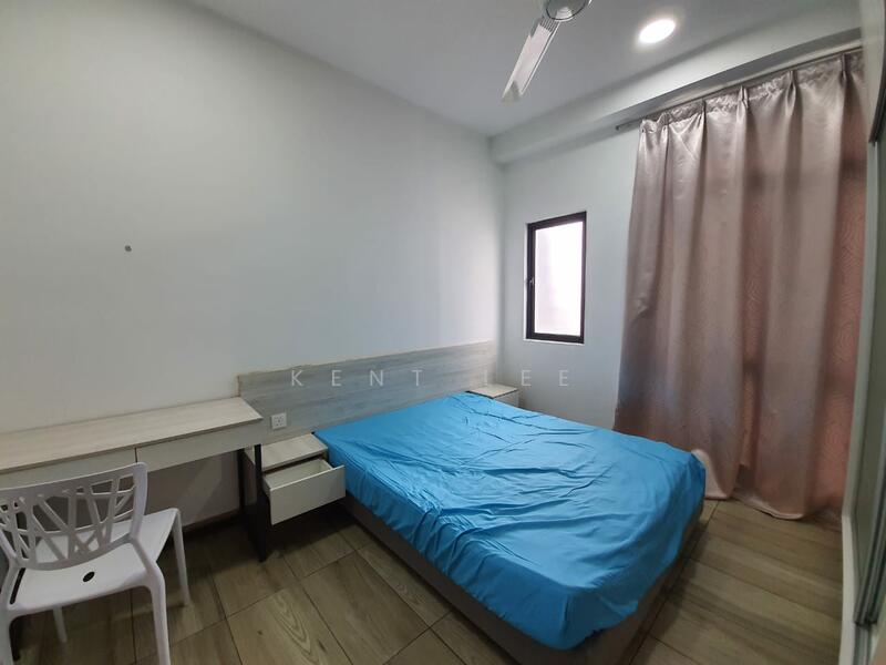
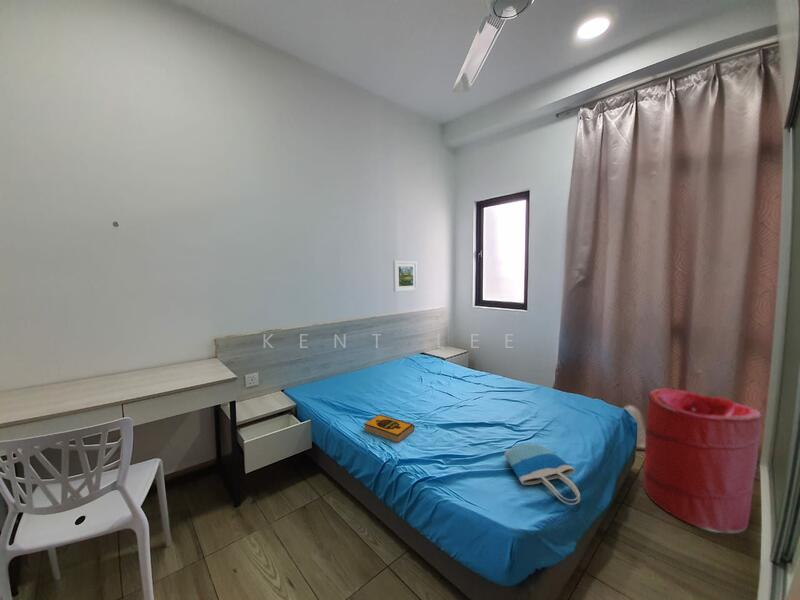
+ tote bag (544, 471)
+ laundry hamper (696, 450)
+ hardback book (389, 427)
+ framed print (405, 276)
